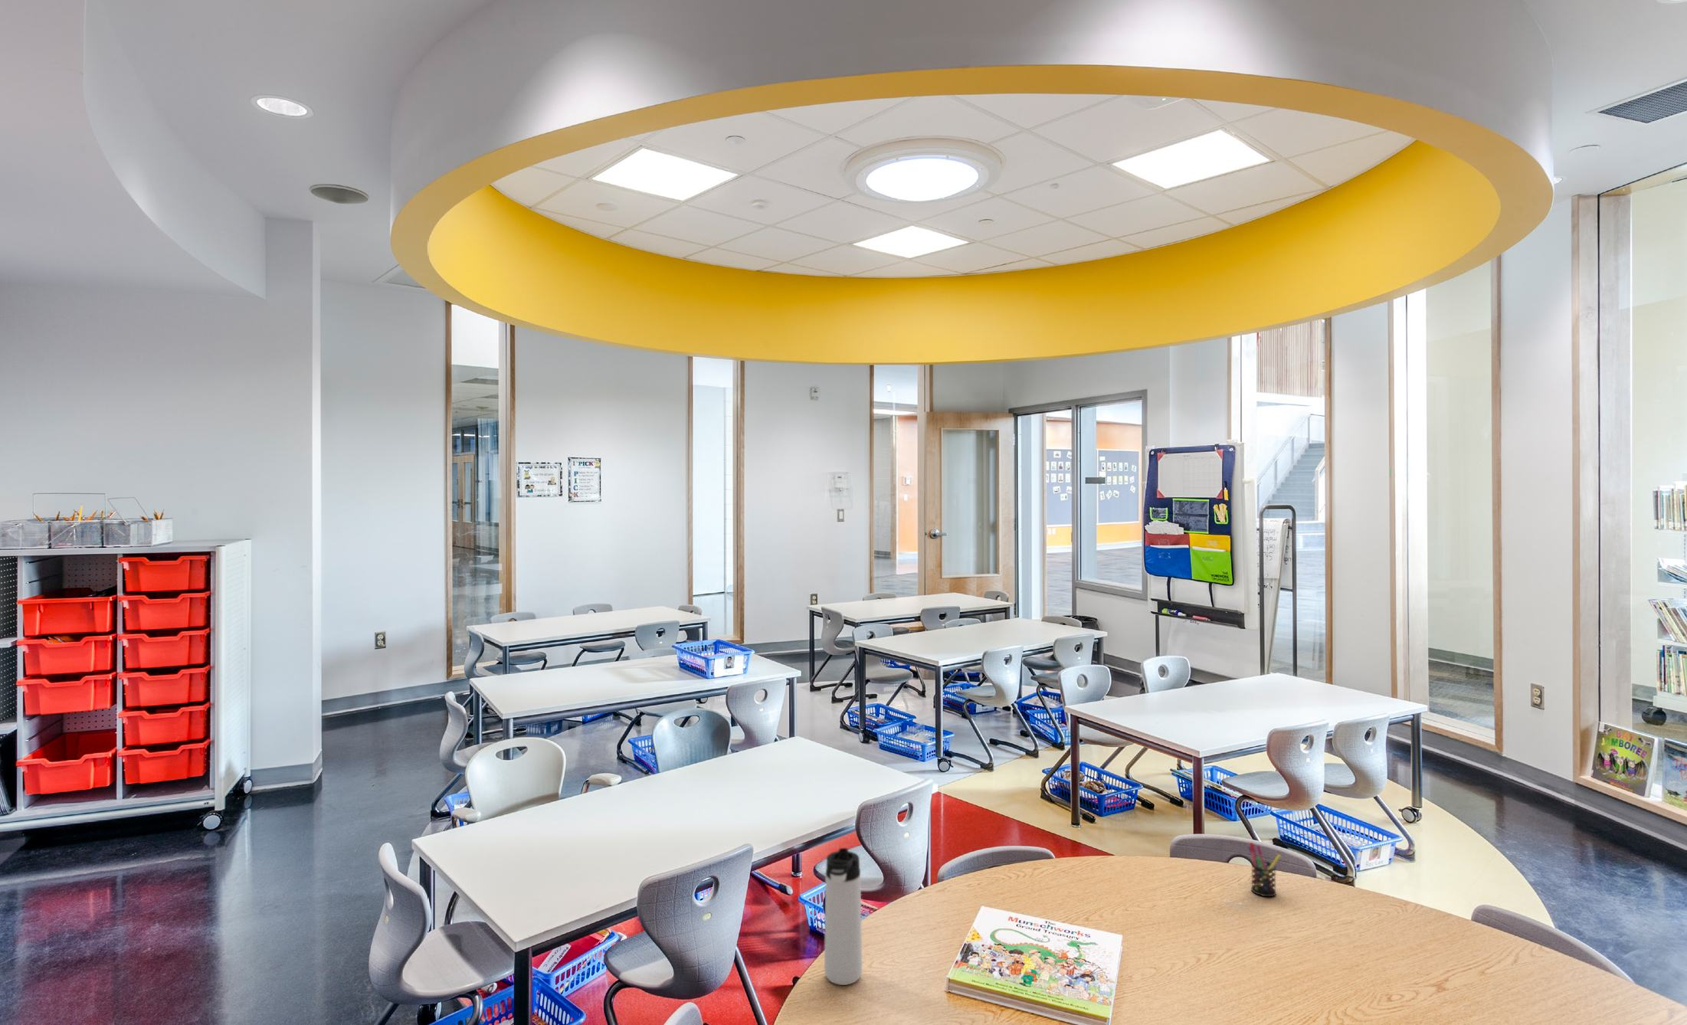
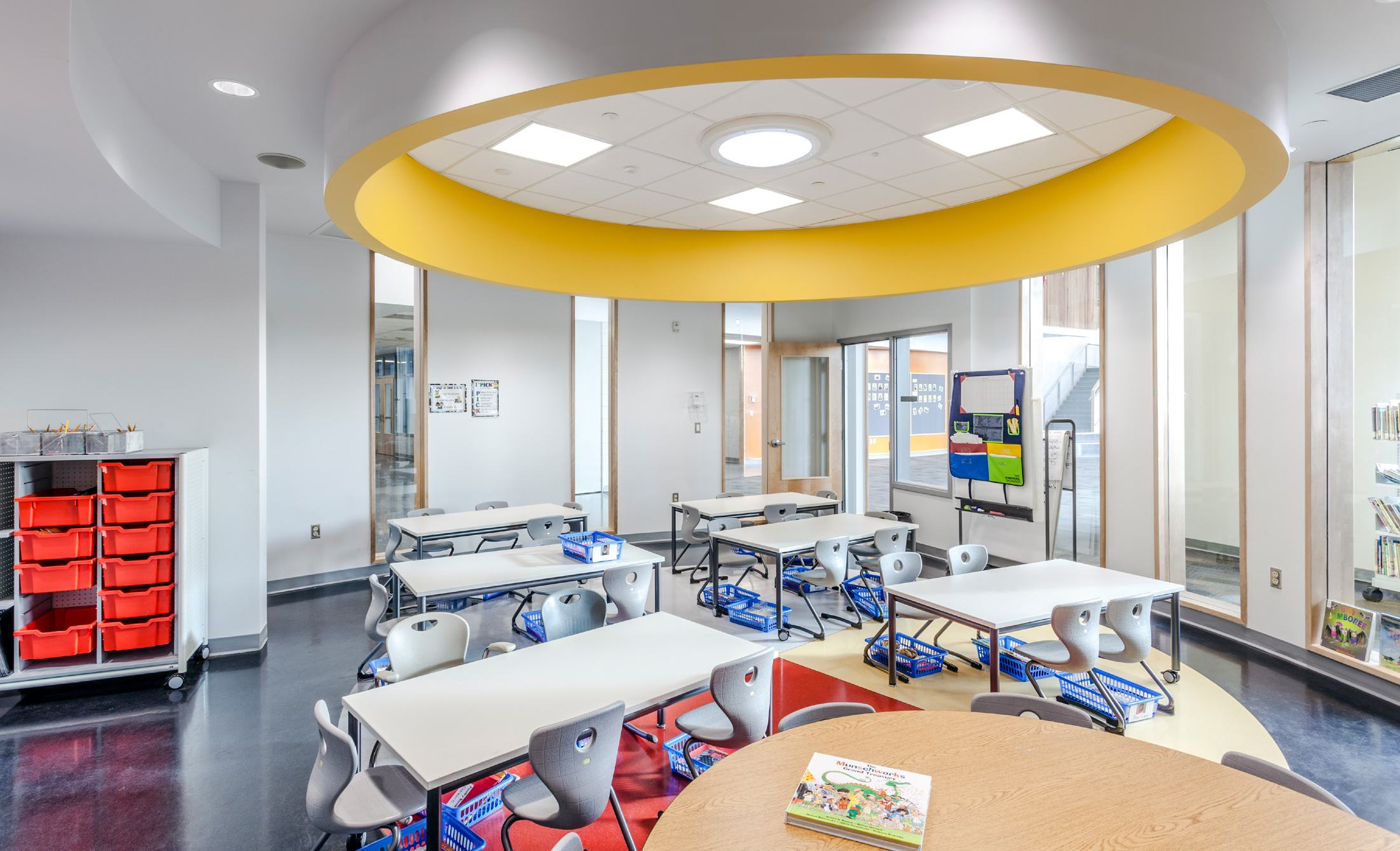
- thermos bottle (841, 917)
- pen holder (1262, 868)
